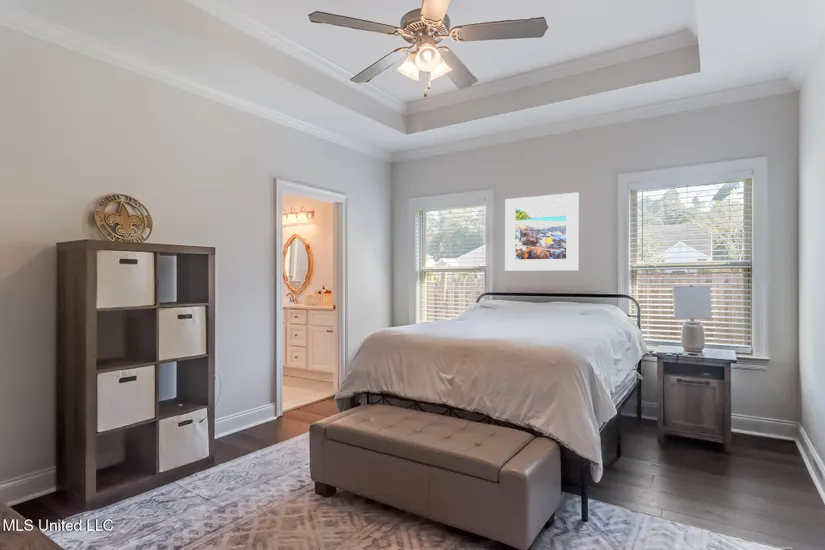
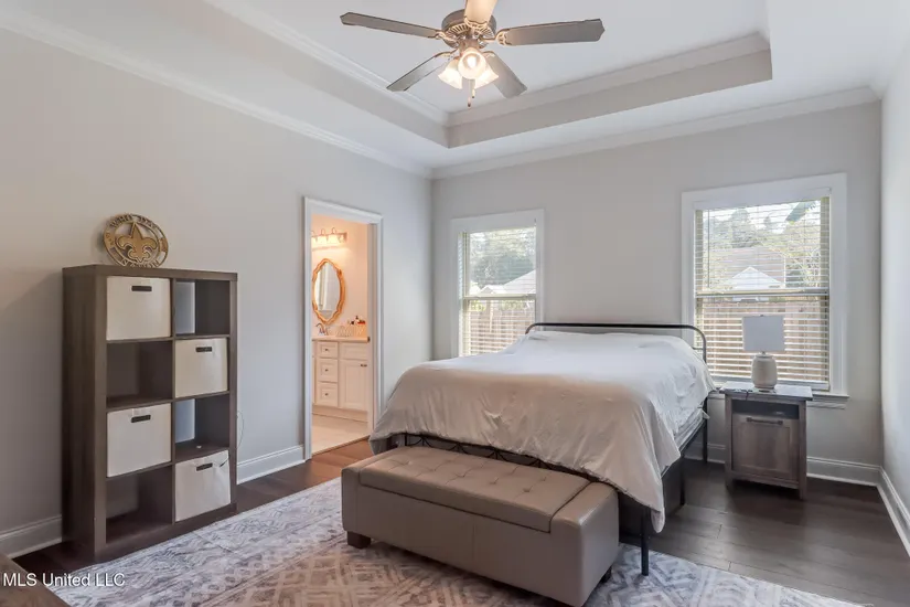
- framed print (540, 233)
